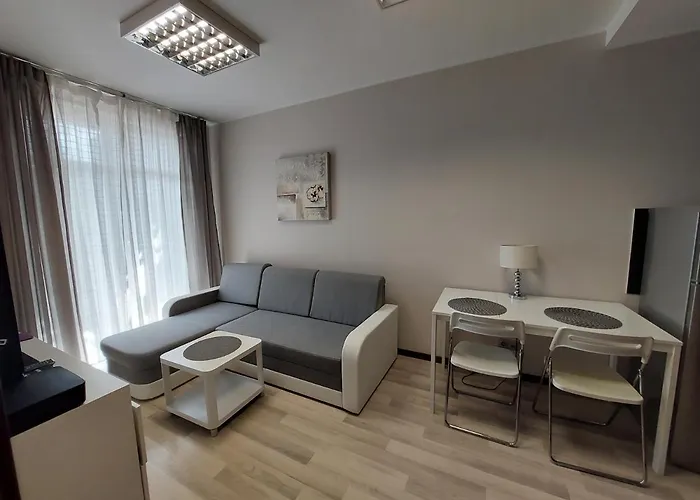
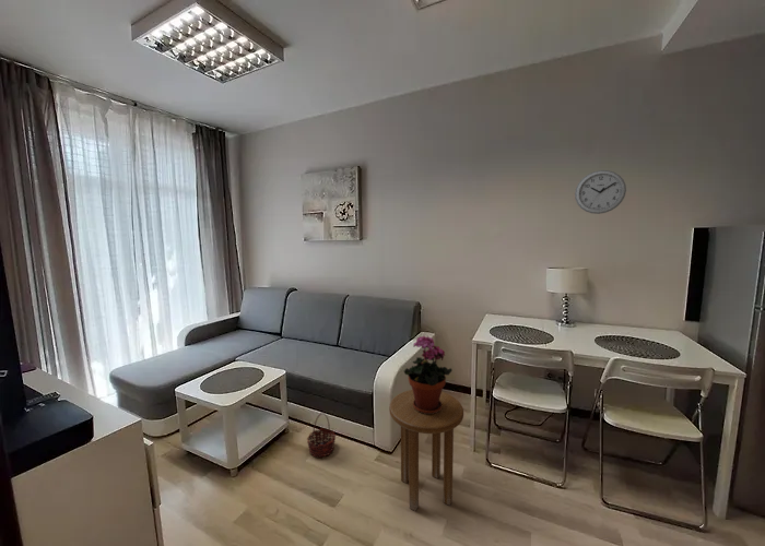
+ wall clock (599, 191)
+ potted plant (427, 371)
+ basket (320, 431)
+ side table (432, 448)
